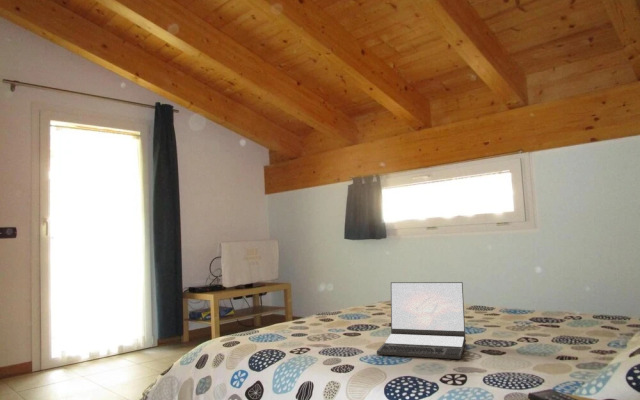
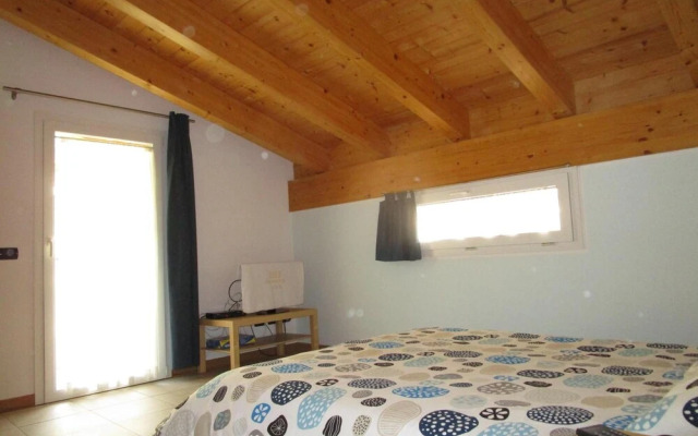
- laptop (421, 316)
